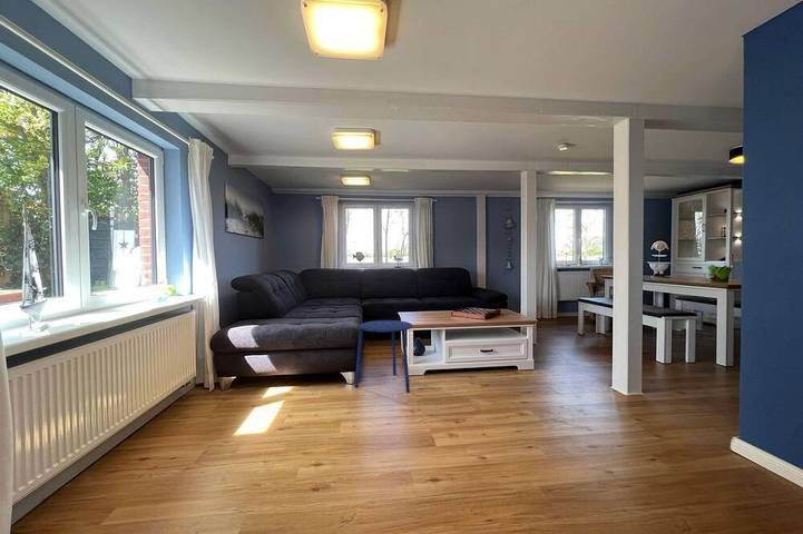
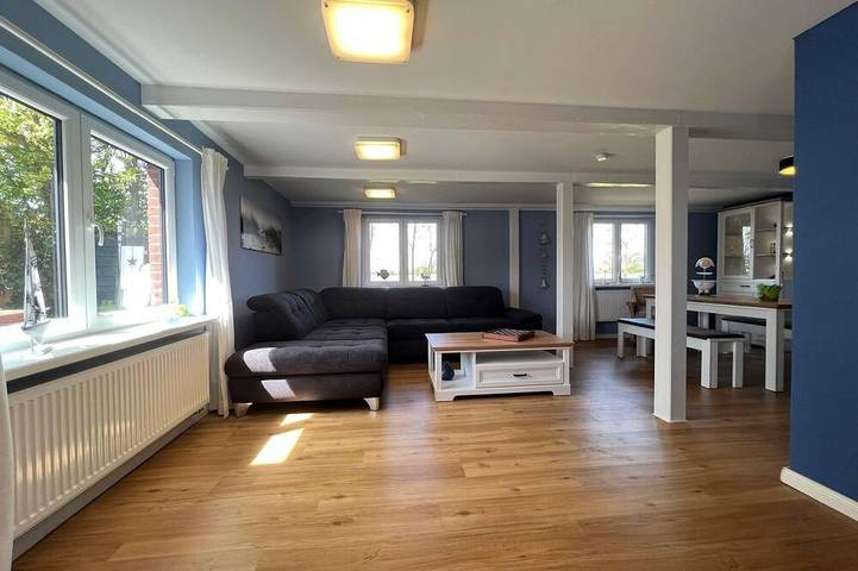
- side table (392, 354)
